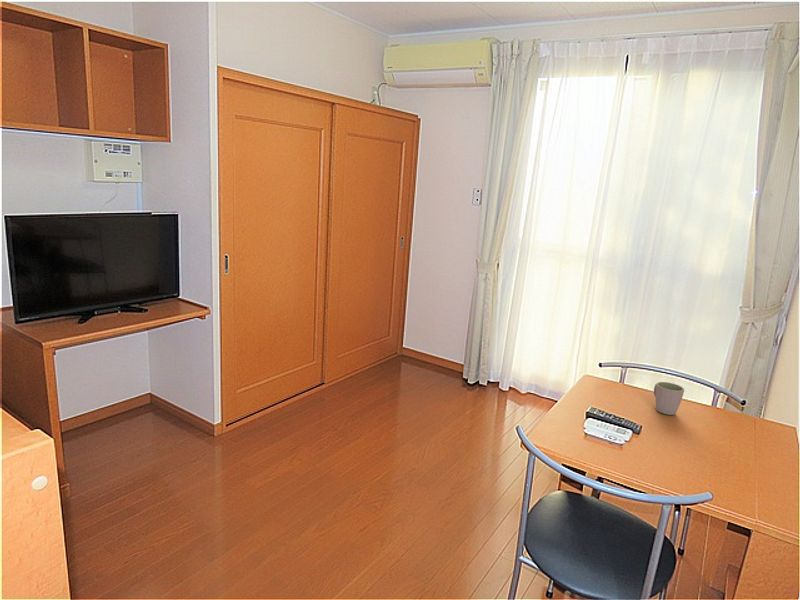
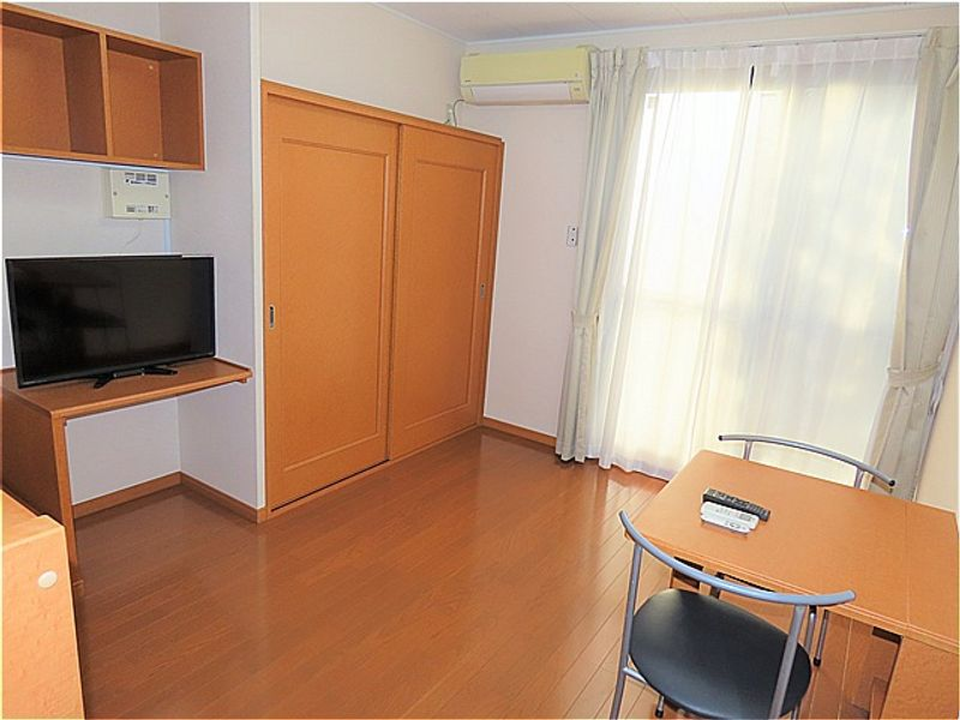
- mug (665, 396)
